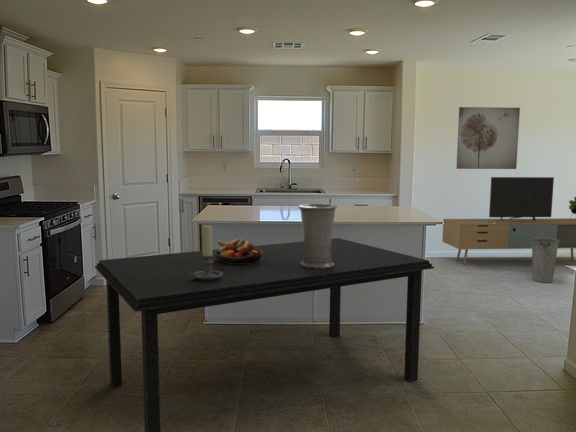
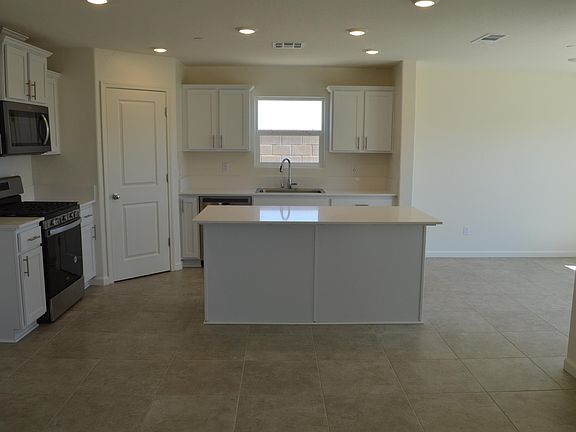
- media console (521, 219)
- fruit bowl (238, 249)
- bucket (543, 260)
- vase (317, 235)
- dining table (261, 298)
- wall art (487, 138)
- candle holder (204, 251)
